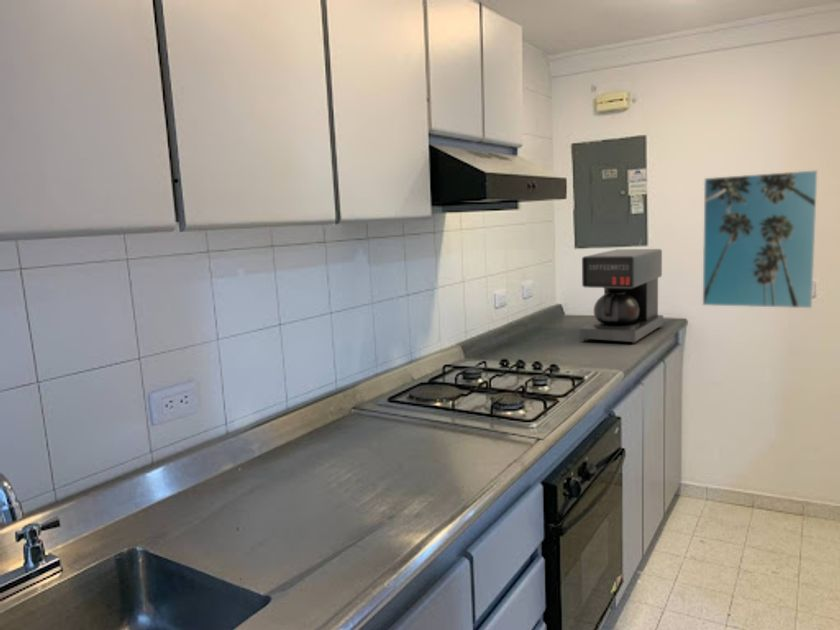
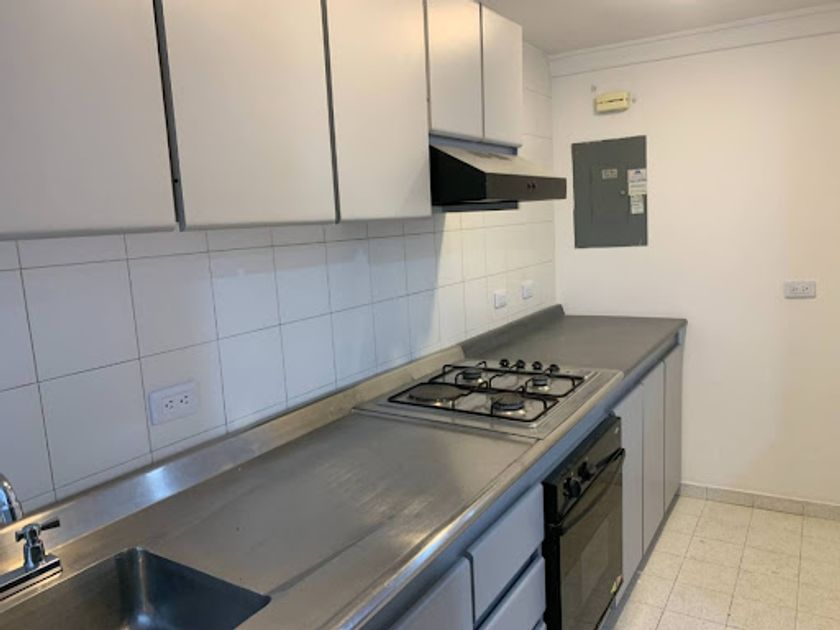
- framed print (757, 241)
- coffee maker (623, 293)
